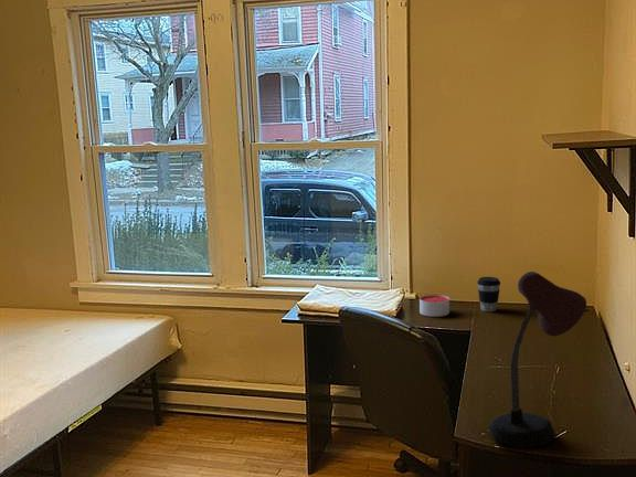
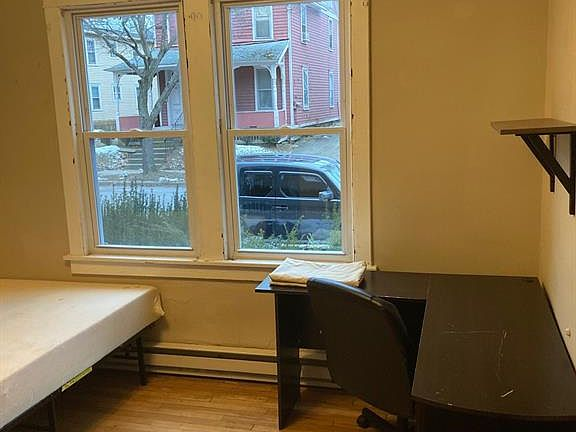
- candle (434, 305)
- coffee cup (488, 294)
- desk lamp (518, 354)
